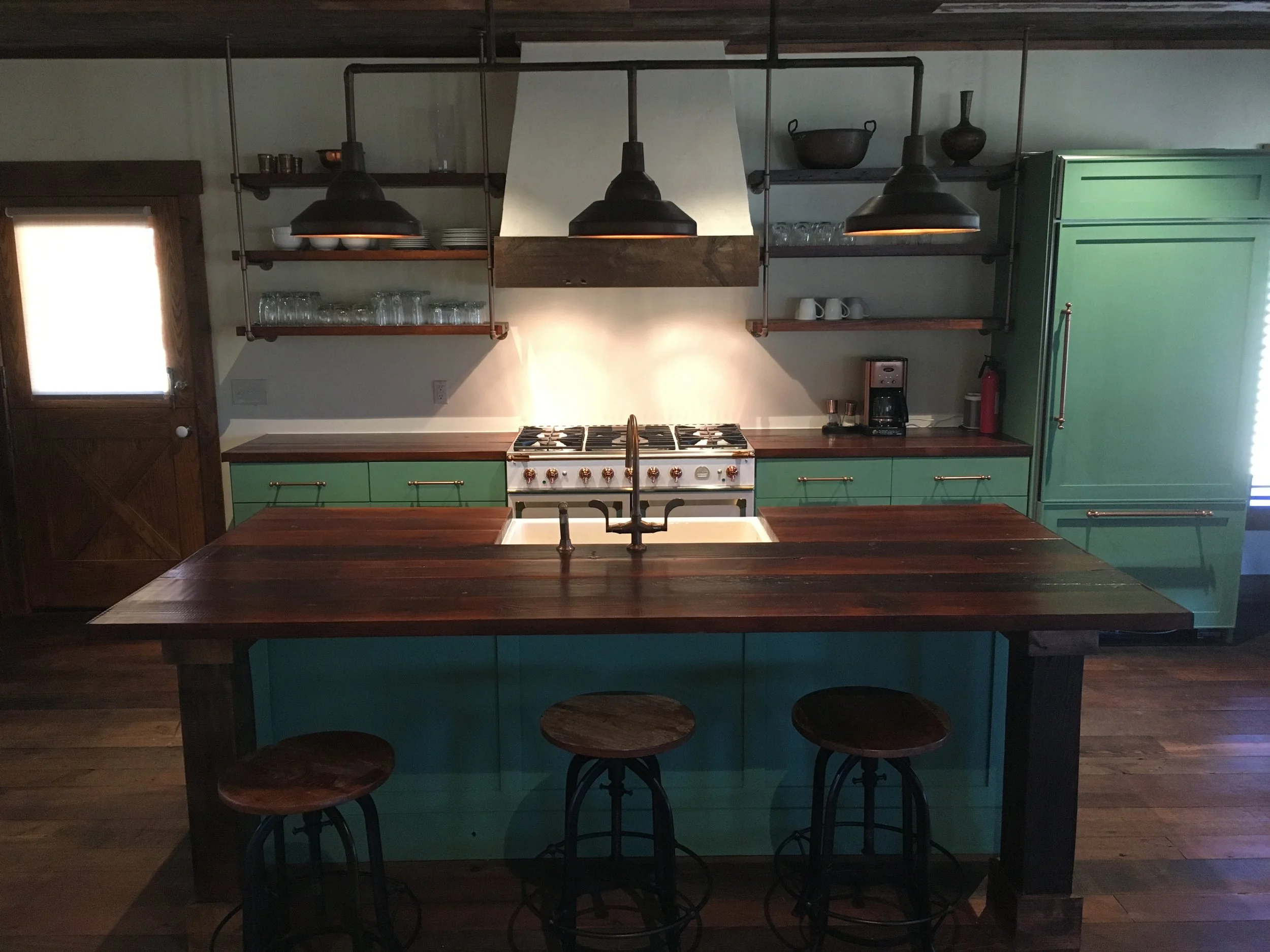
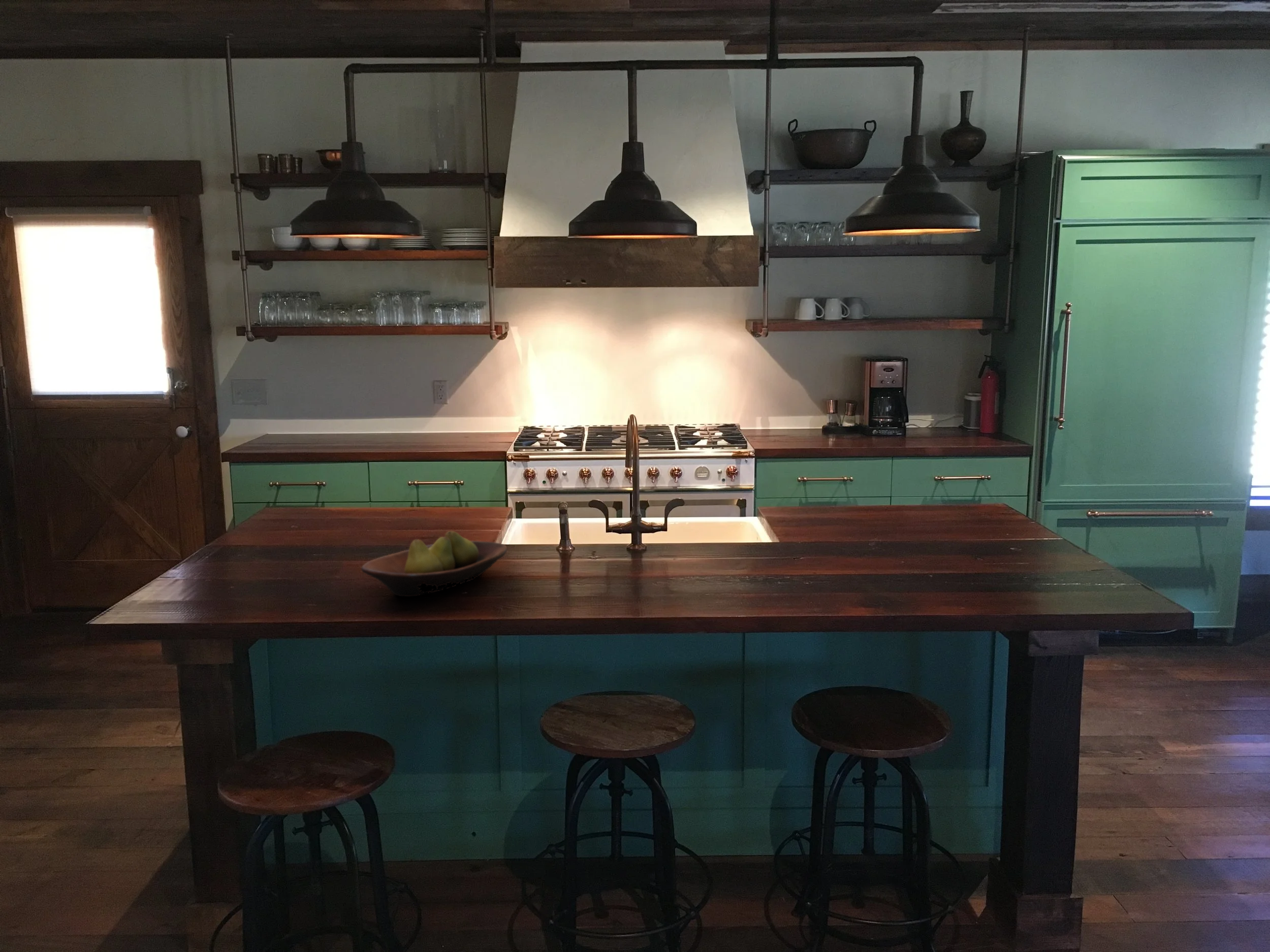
+ fruit bowl (437, 559)
